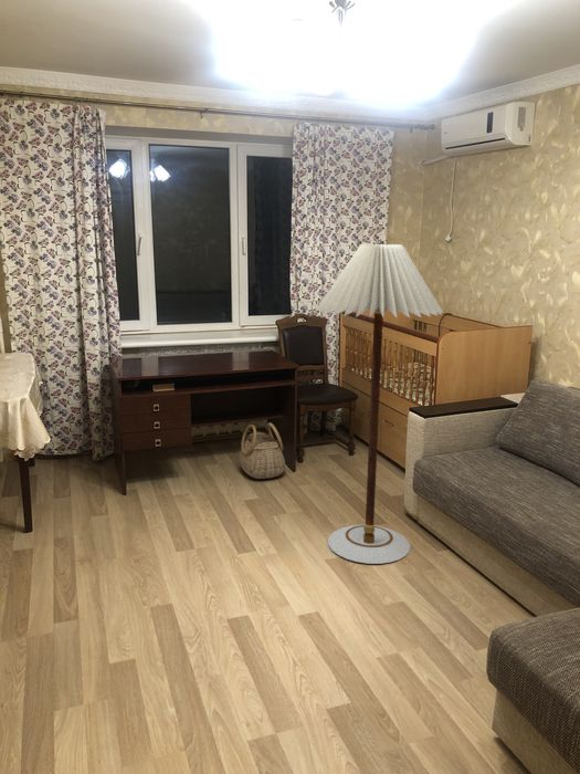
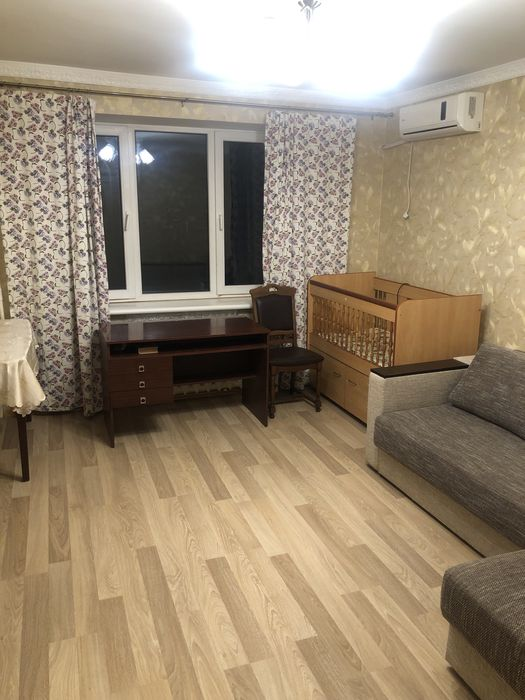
- floor lamp (375, 401)
- basket (262, 448)
